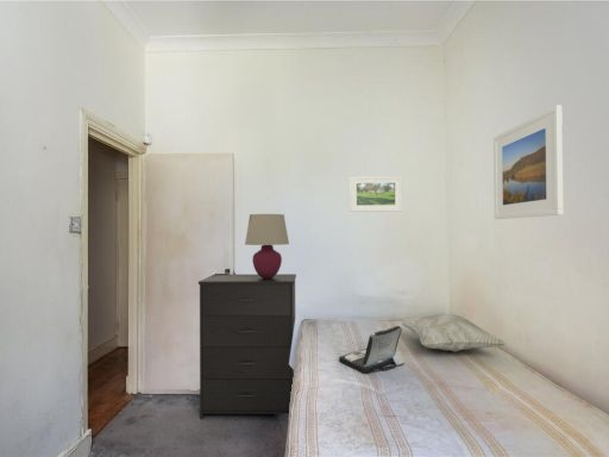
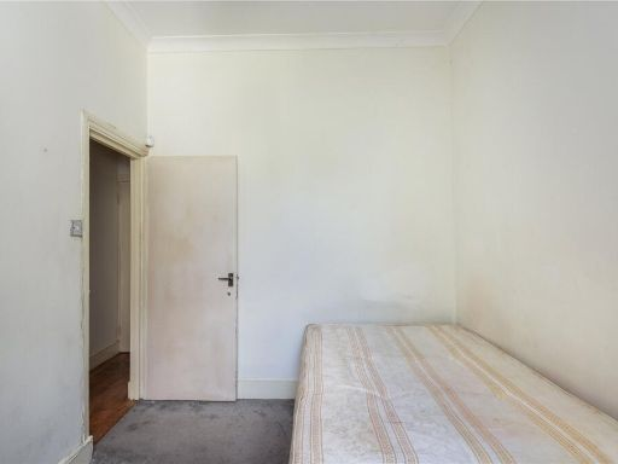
- dresser (250, 342)
- decorative pillow (446, 331)
- table lamp (266, 245)
- laptop (371, 344)
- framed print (522, 170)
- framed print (375, 194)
